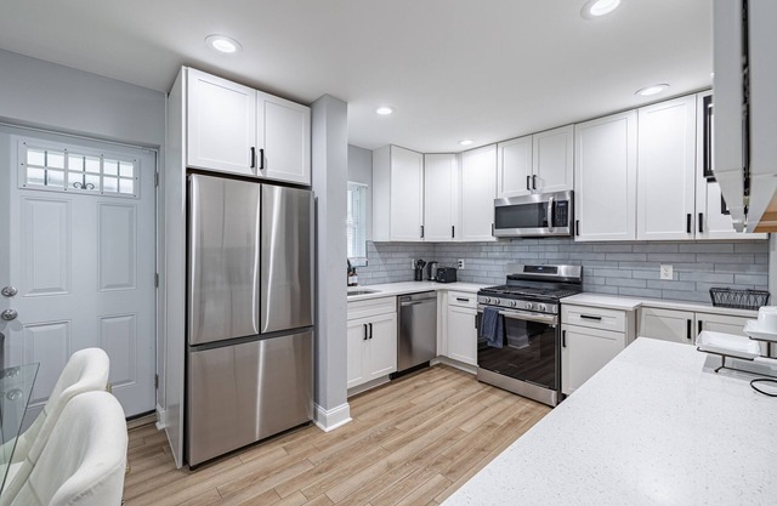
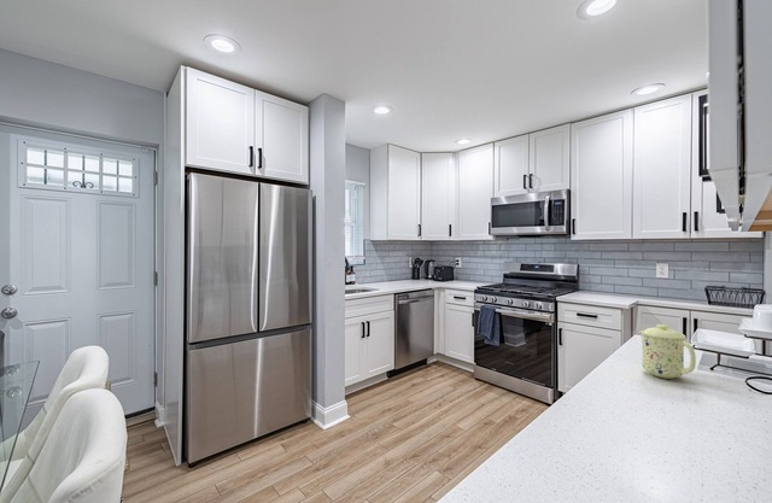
+ mug (665, 350)
